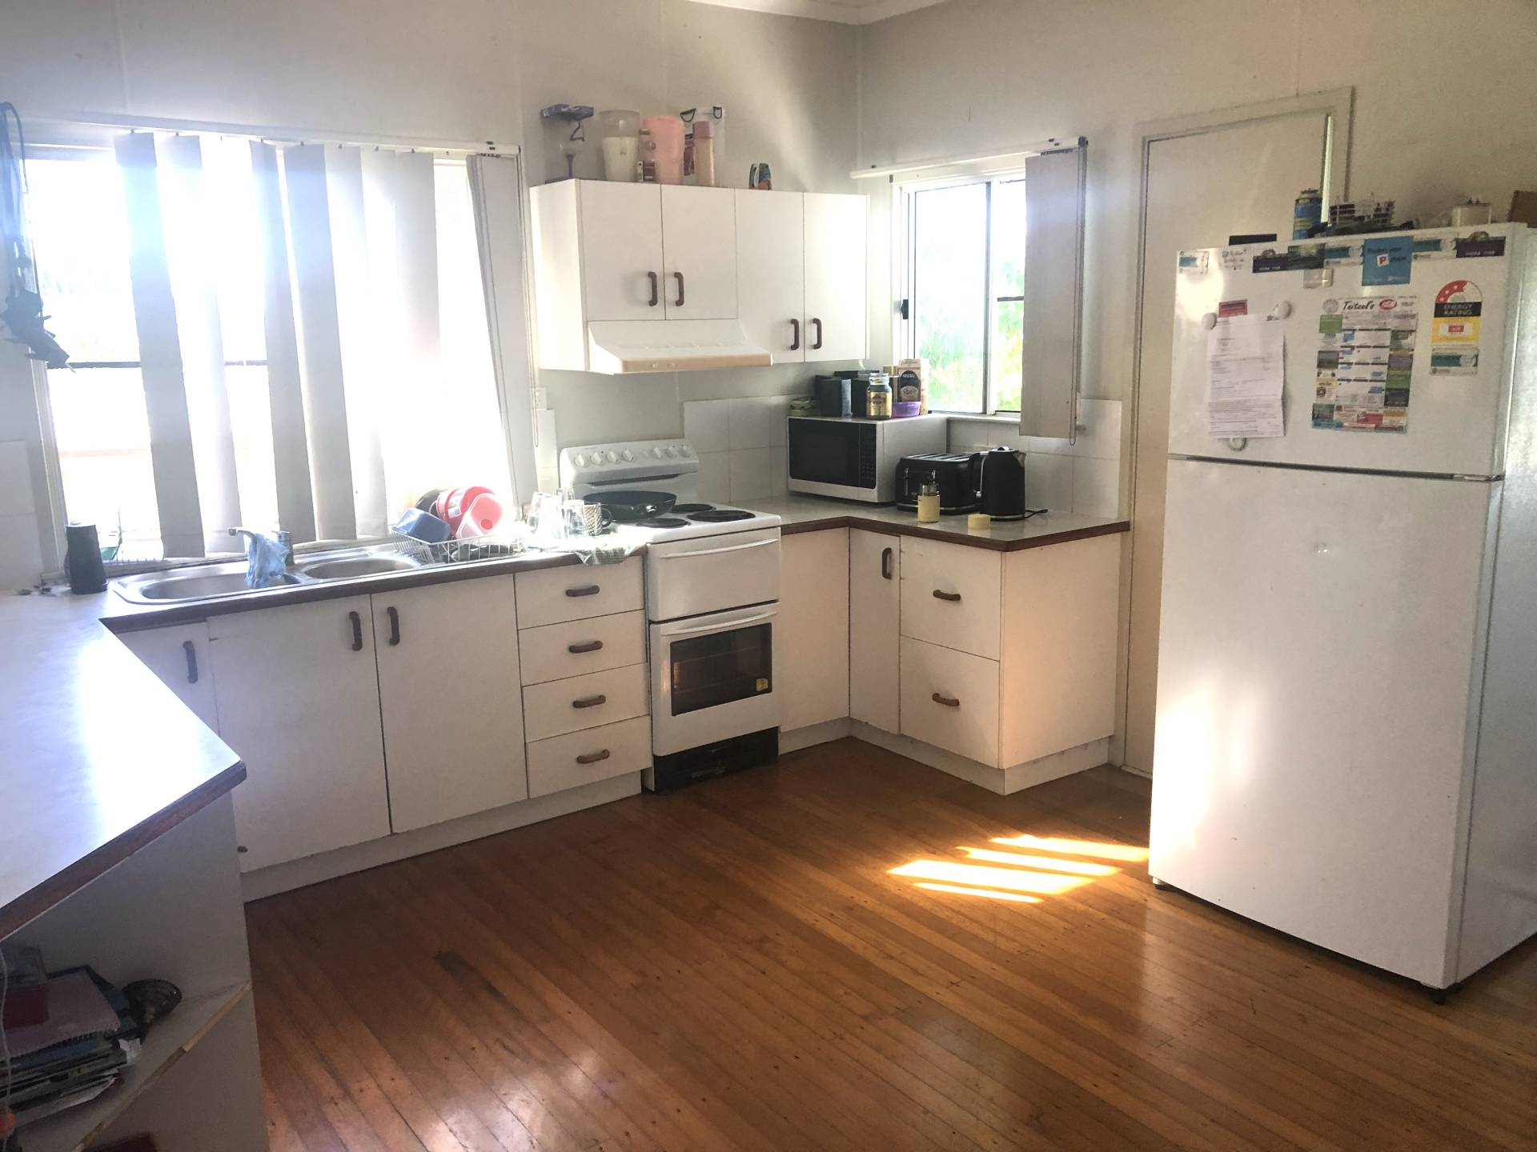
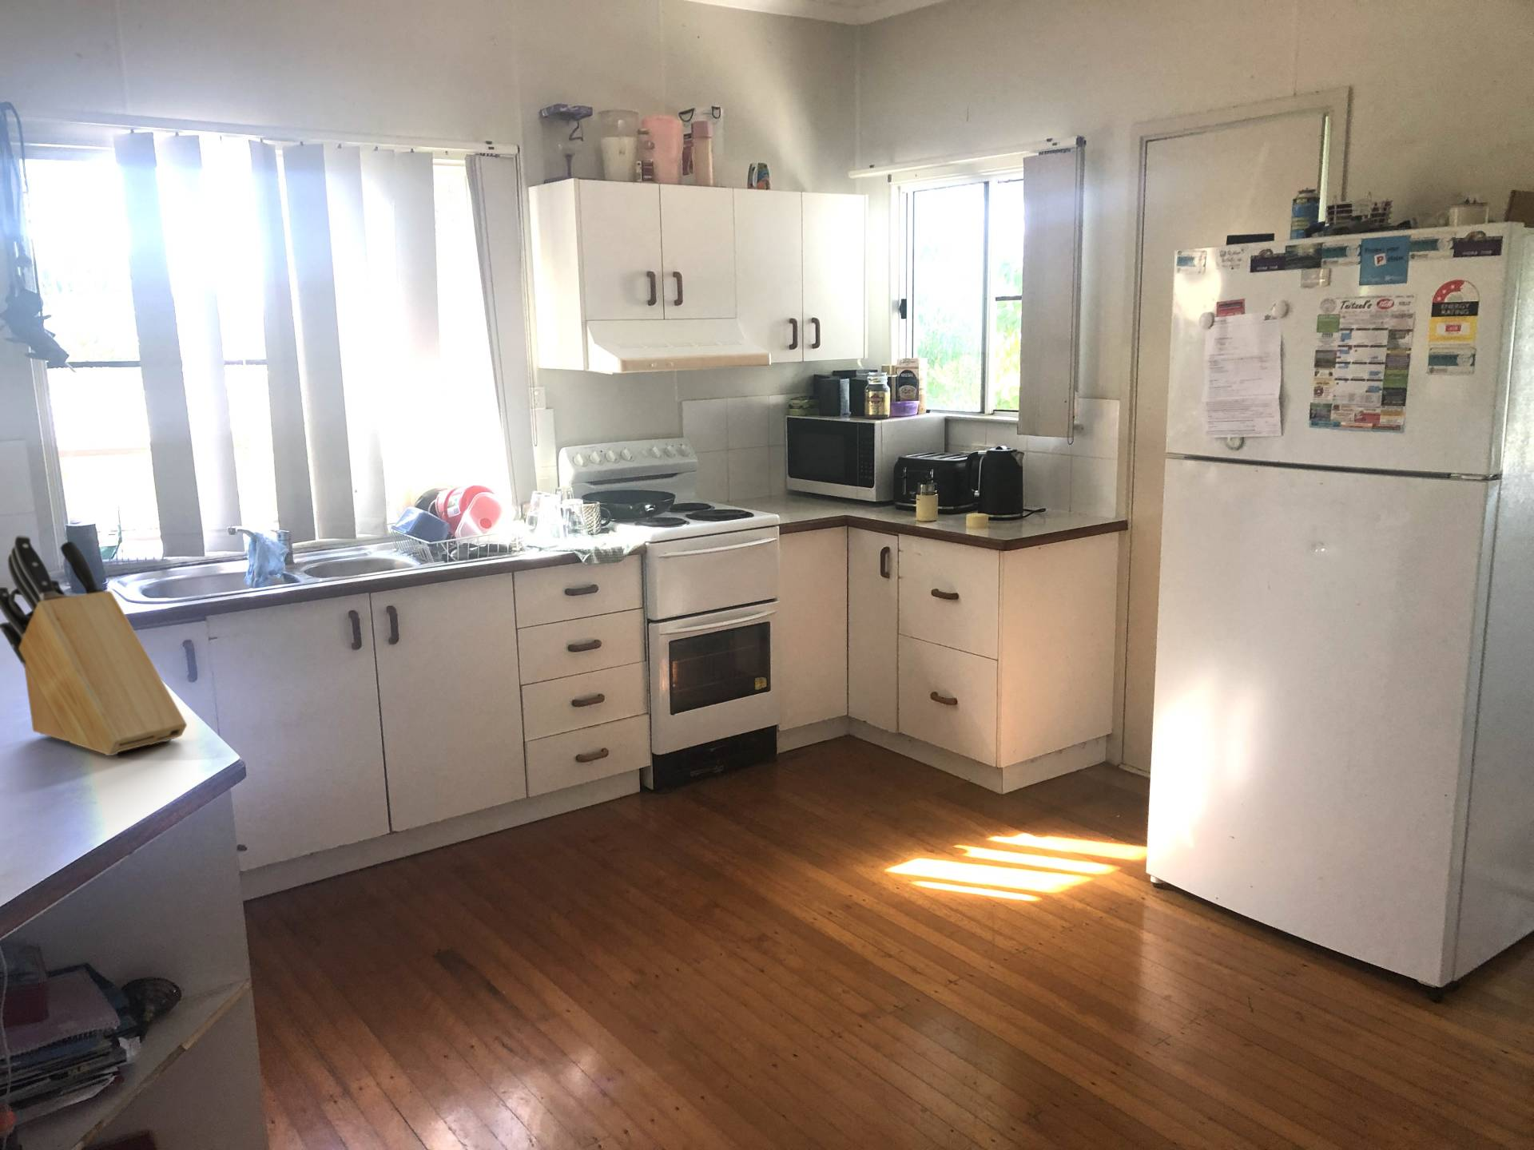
+ knife block (83, 637)
